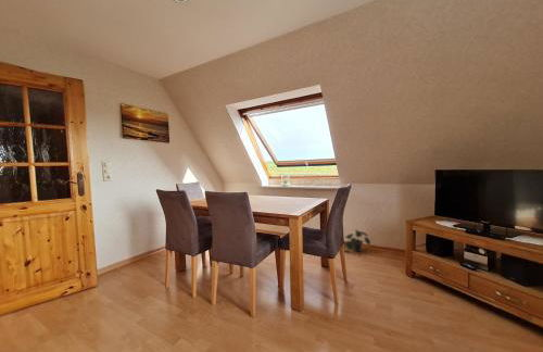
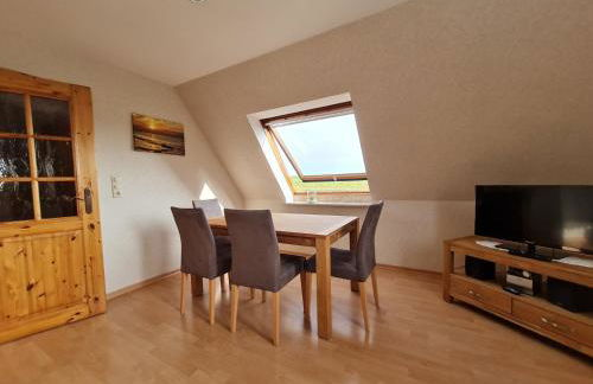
- potted plant (355, 240)
